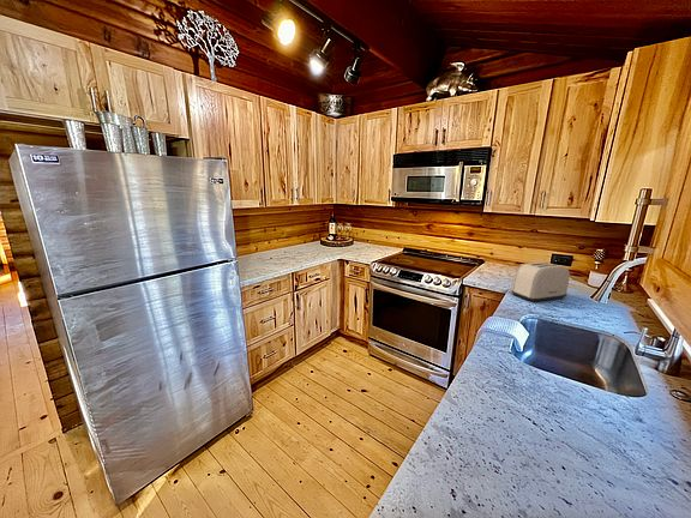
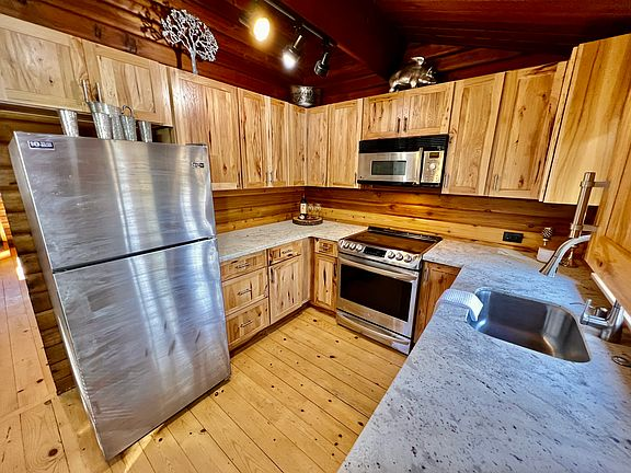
- toaster (541, 279)
